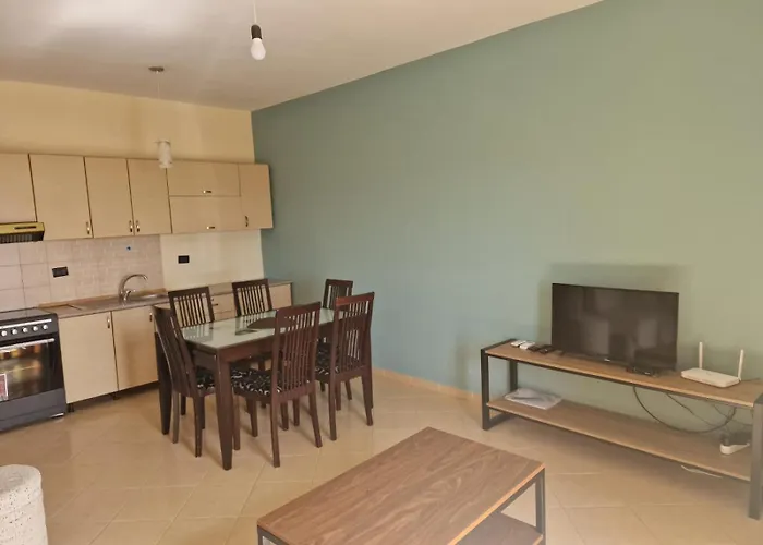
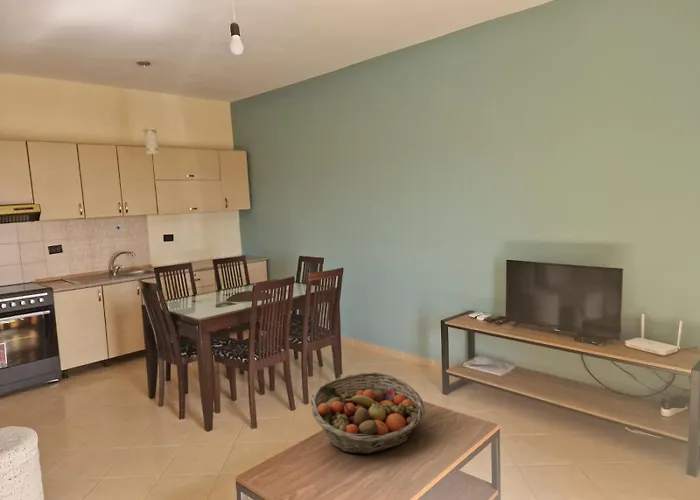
+ fruit basket (367, 411)
